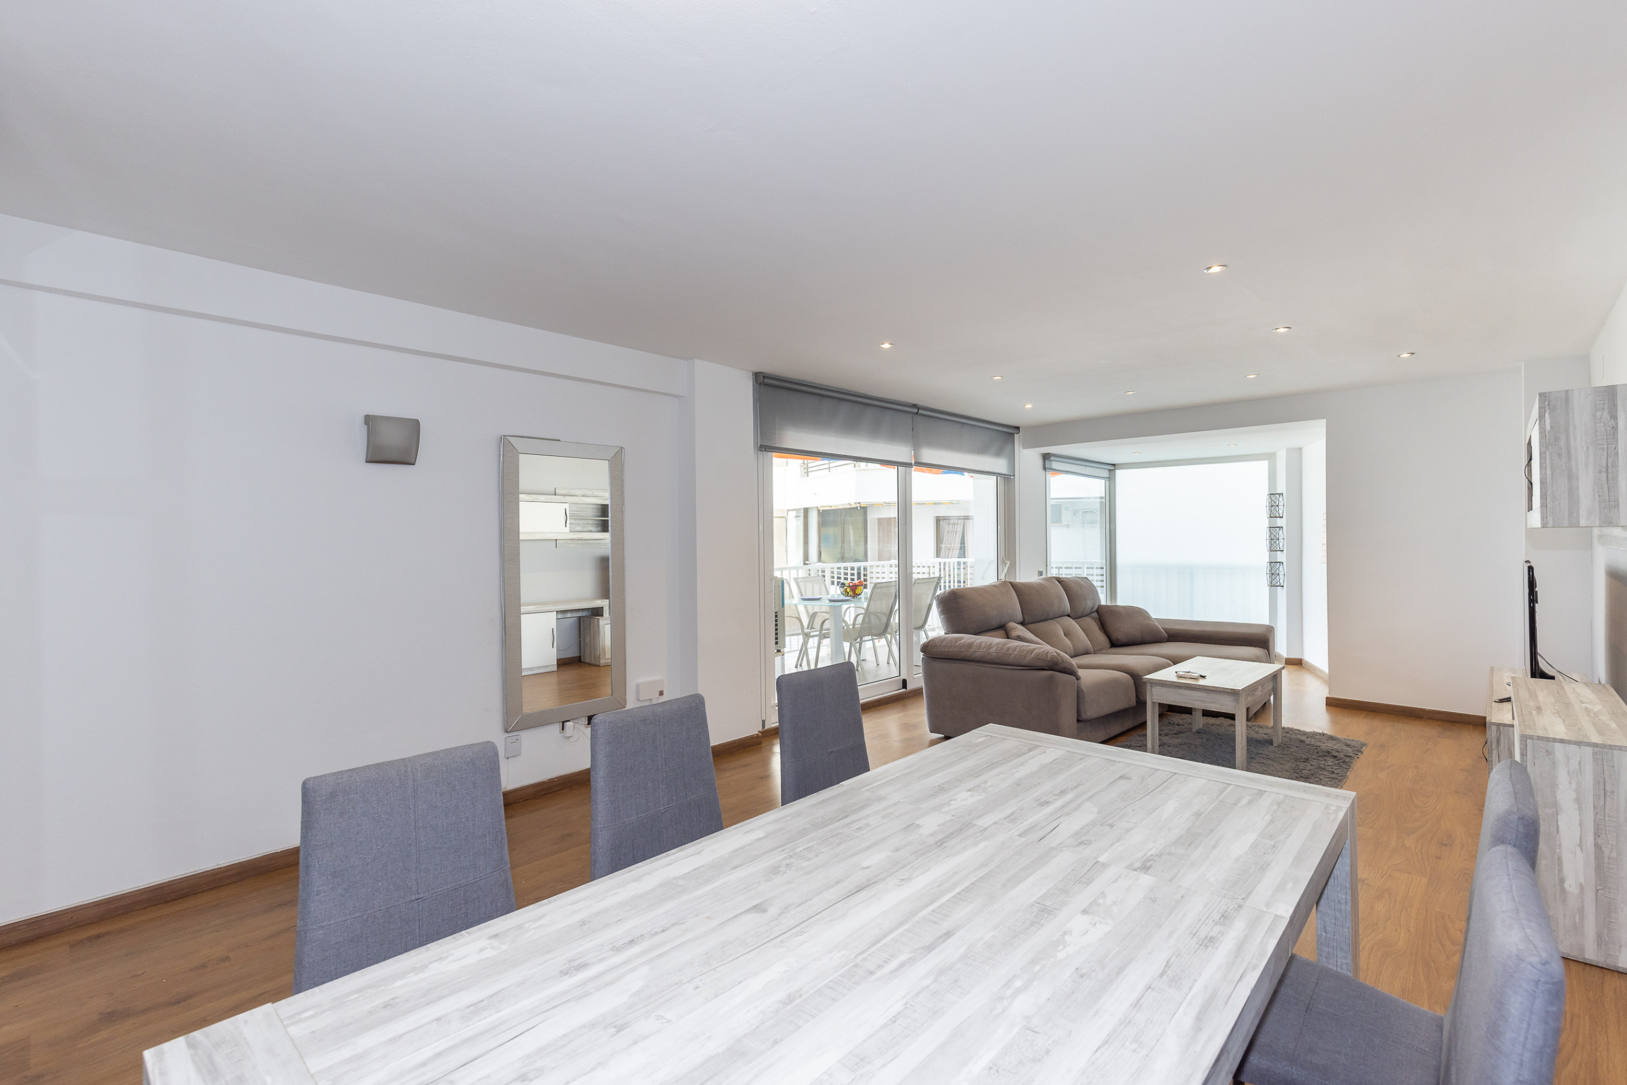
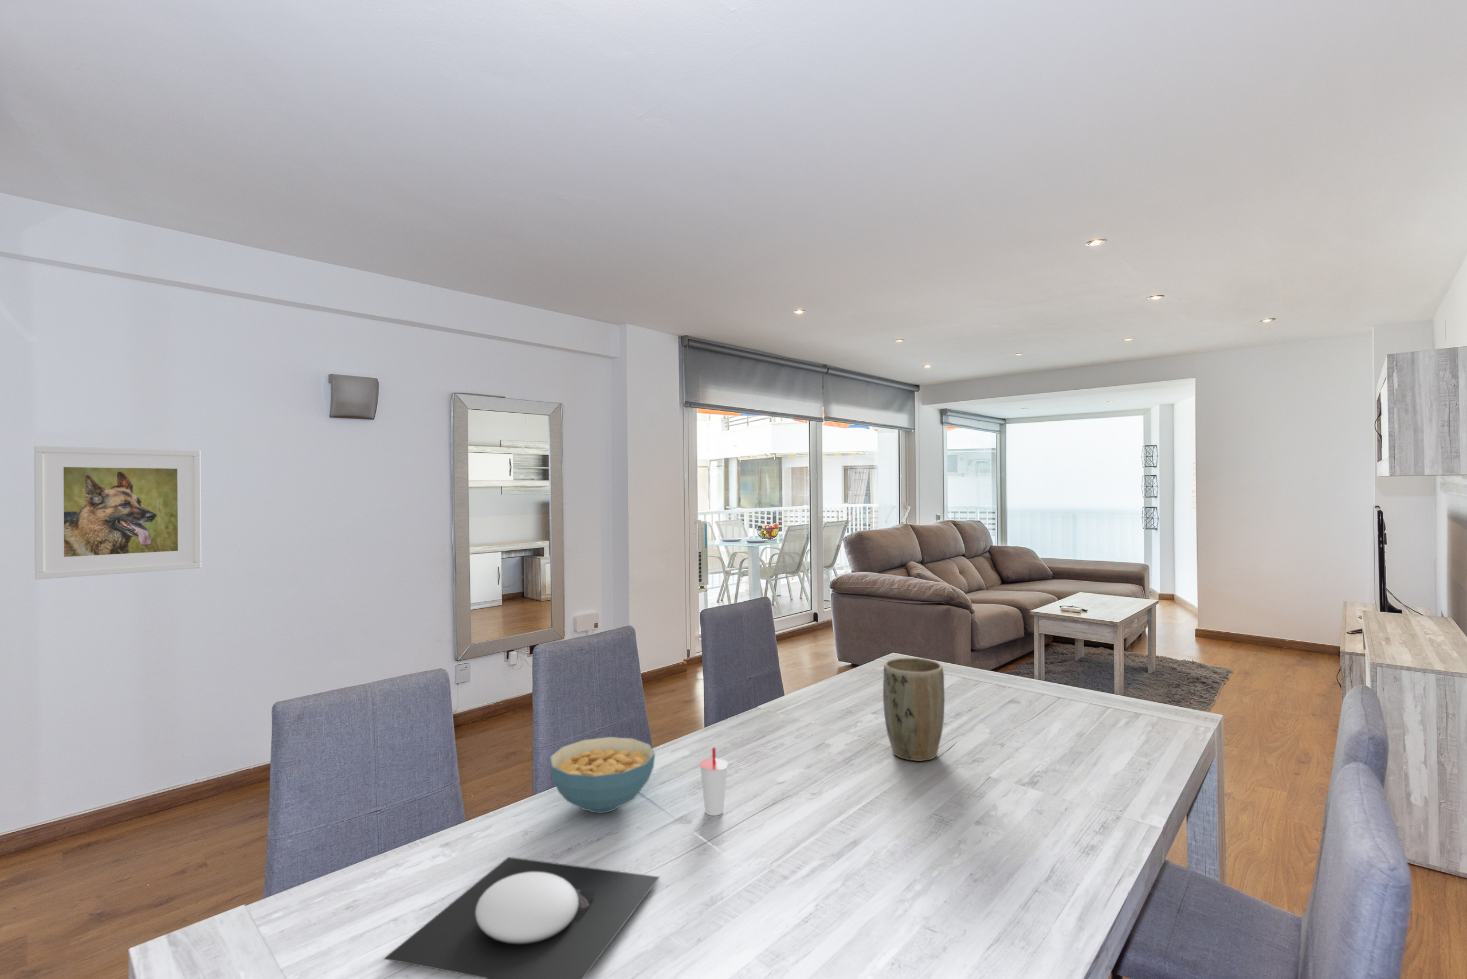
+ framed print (122, 510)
+ plate (534, 903)
+ cereal bowl (603, 780)
+ plant pot (913, 708)
+ cup (713, 779)
